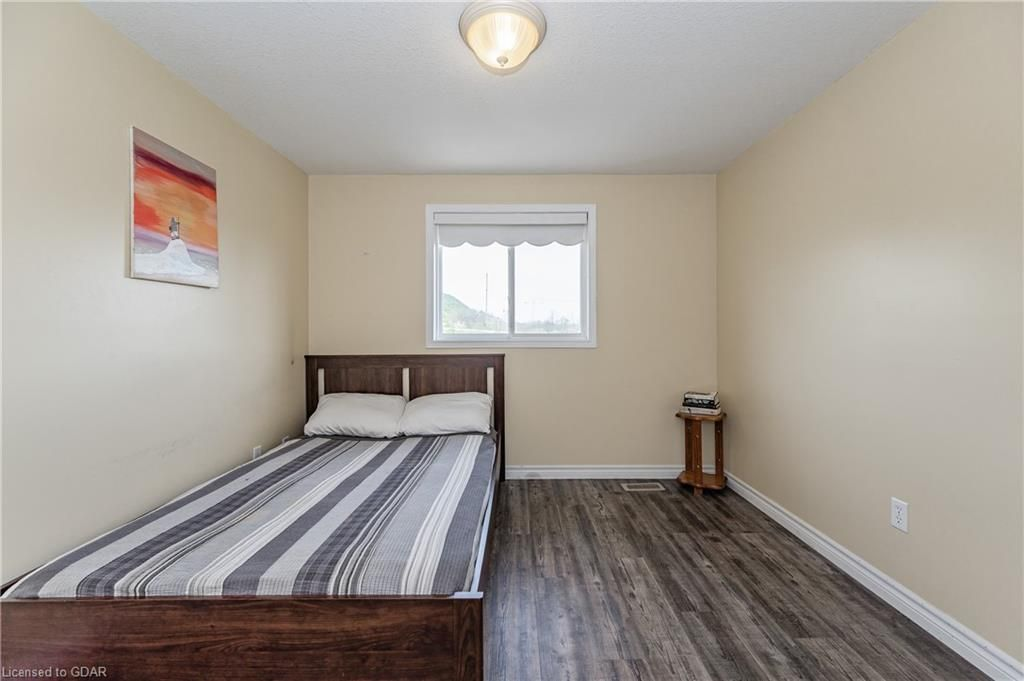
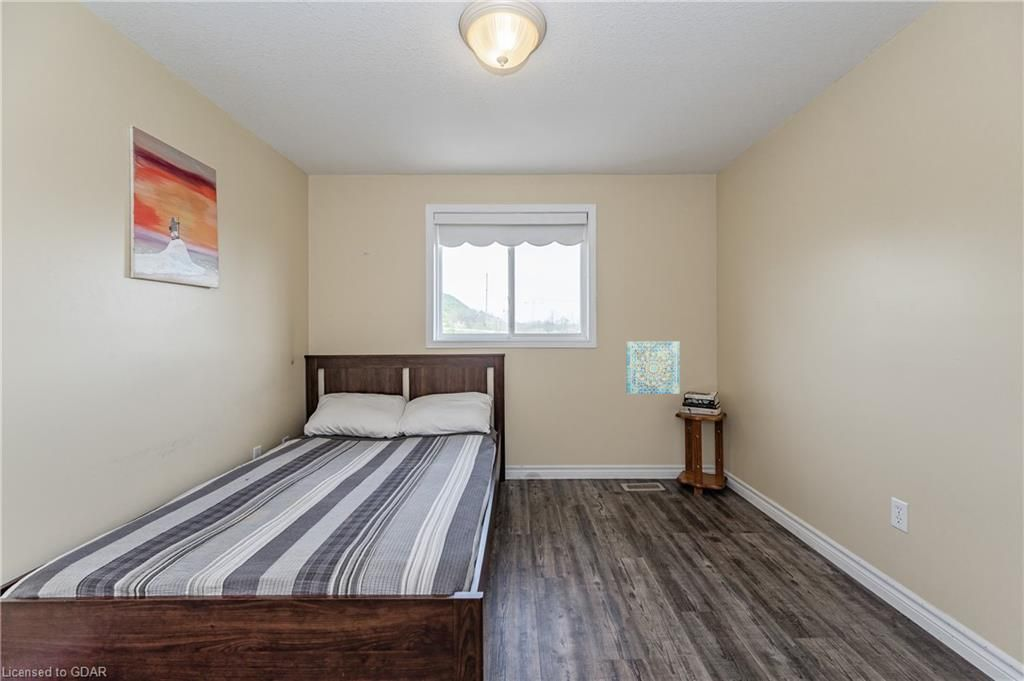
+ wall art (652, 367)
